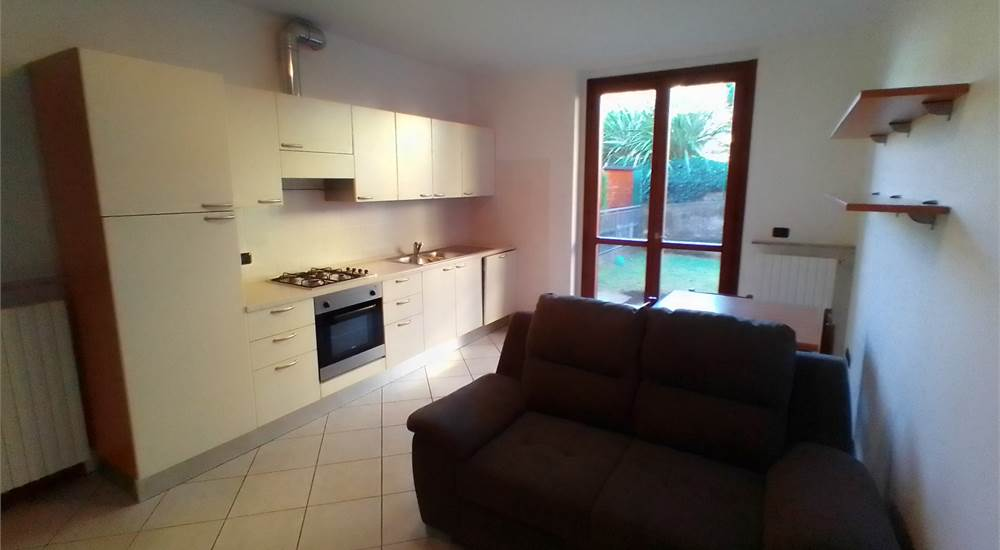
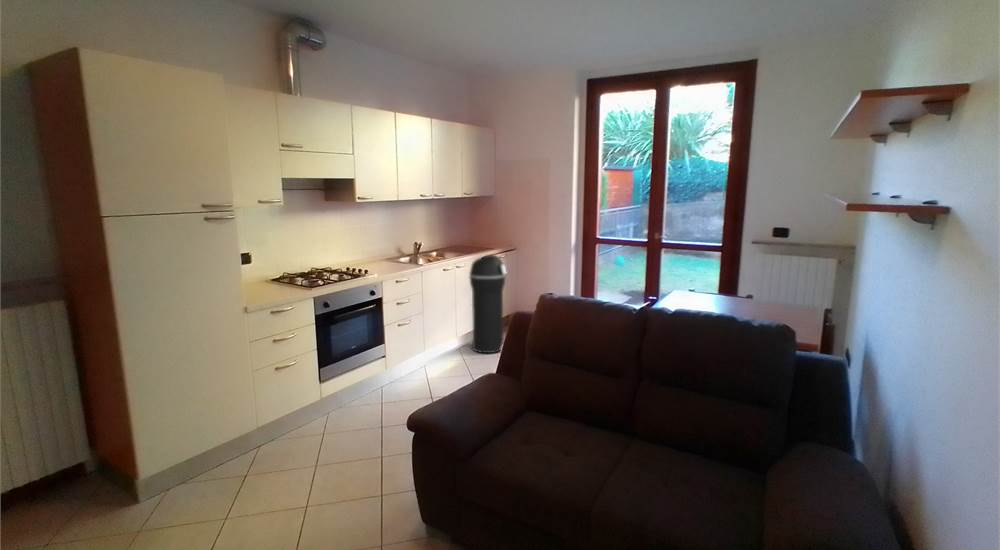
+ trash can (488, 302)
